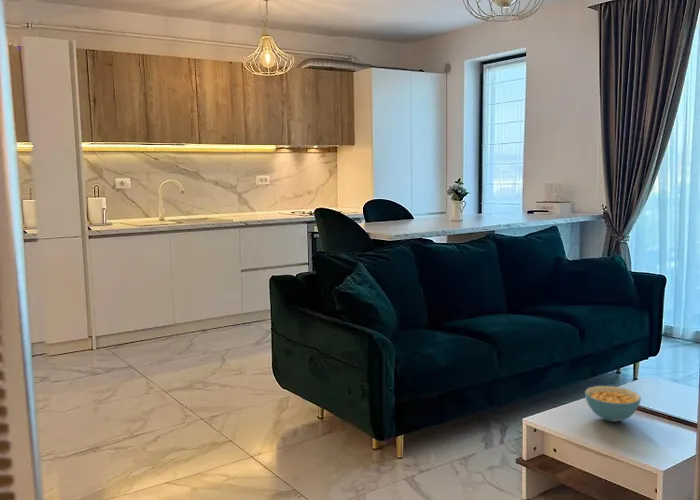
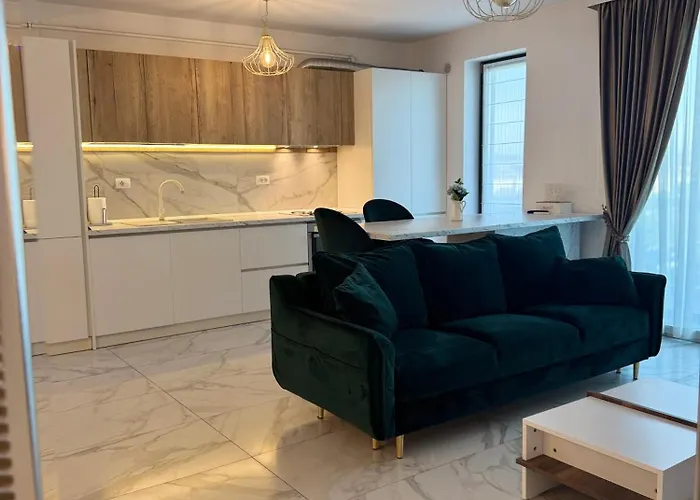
- cereal bowl (611, 406)
